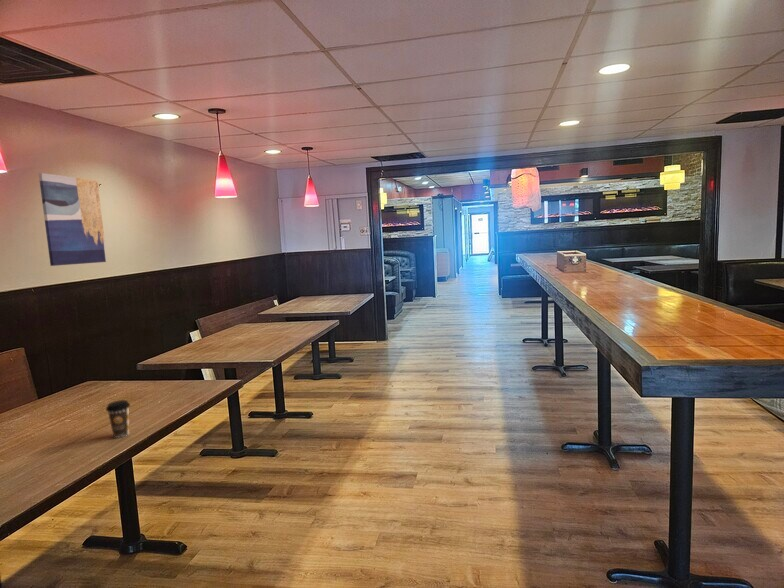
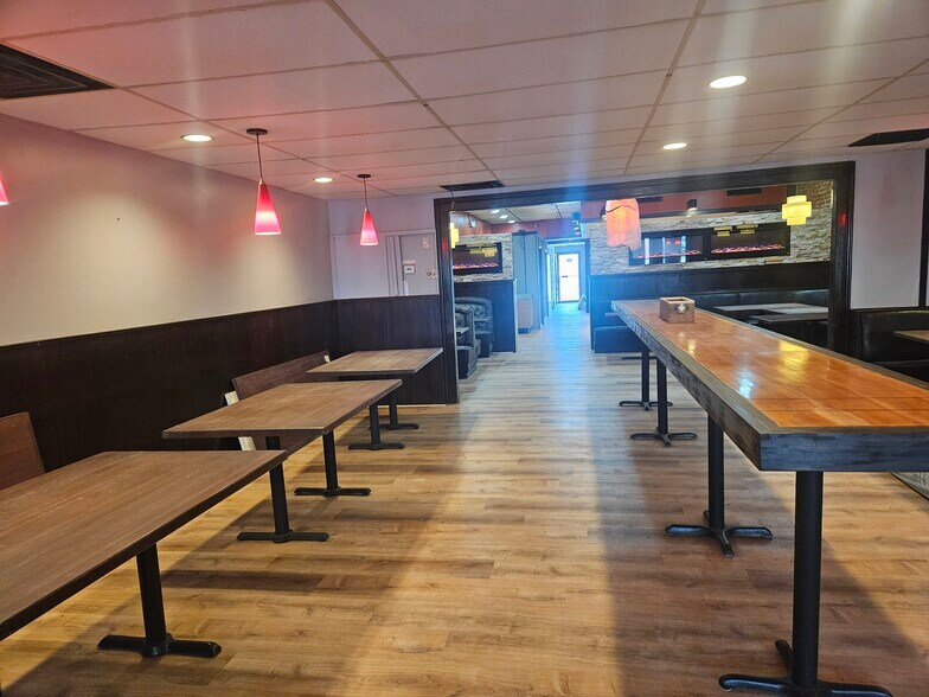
- wall art (75, 220)
- coffee cup (119, 419)
